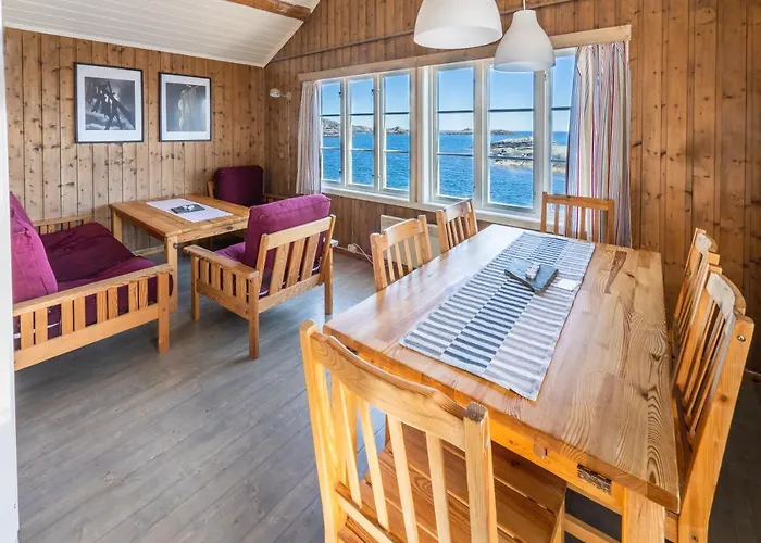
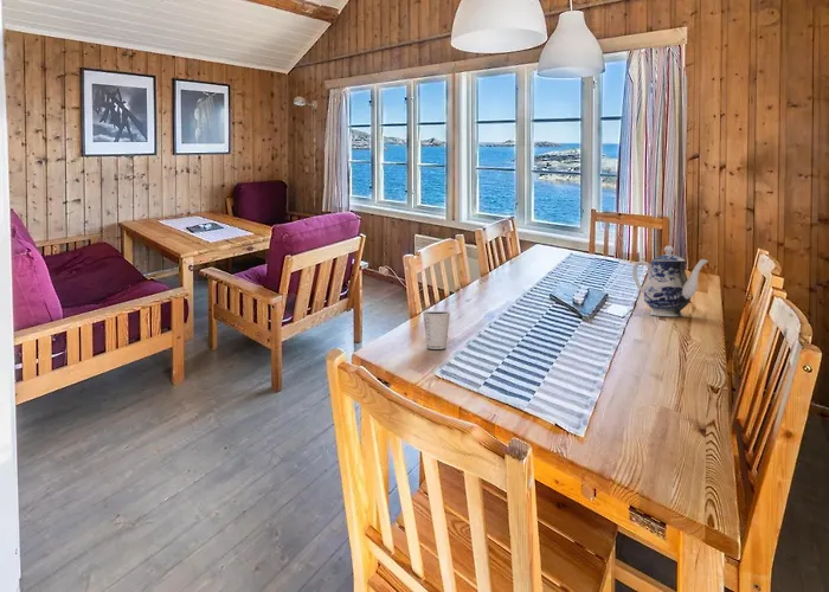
+ dixie cup (436, 330)
+ teapot (667, 281)
